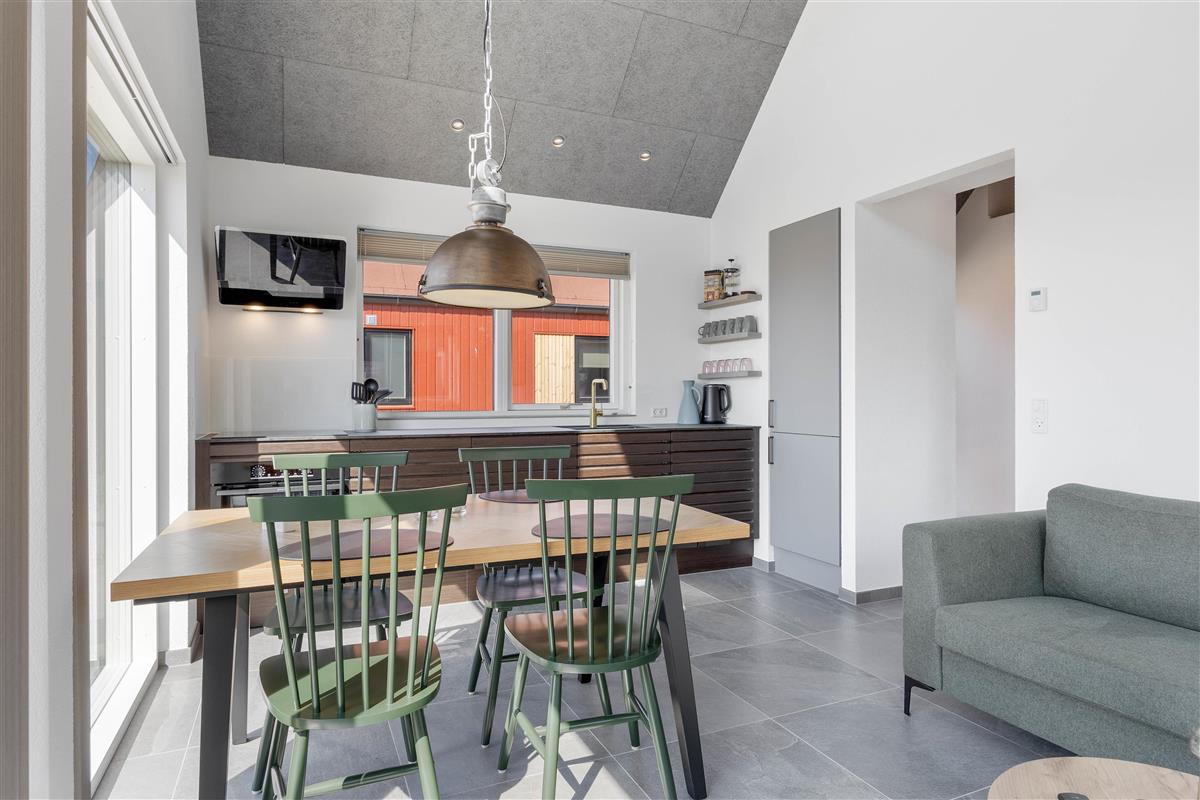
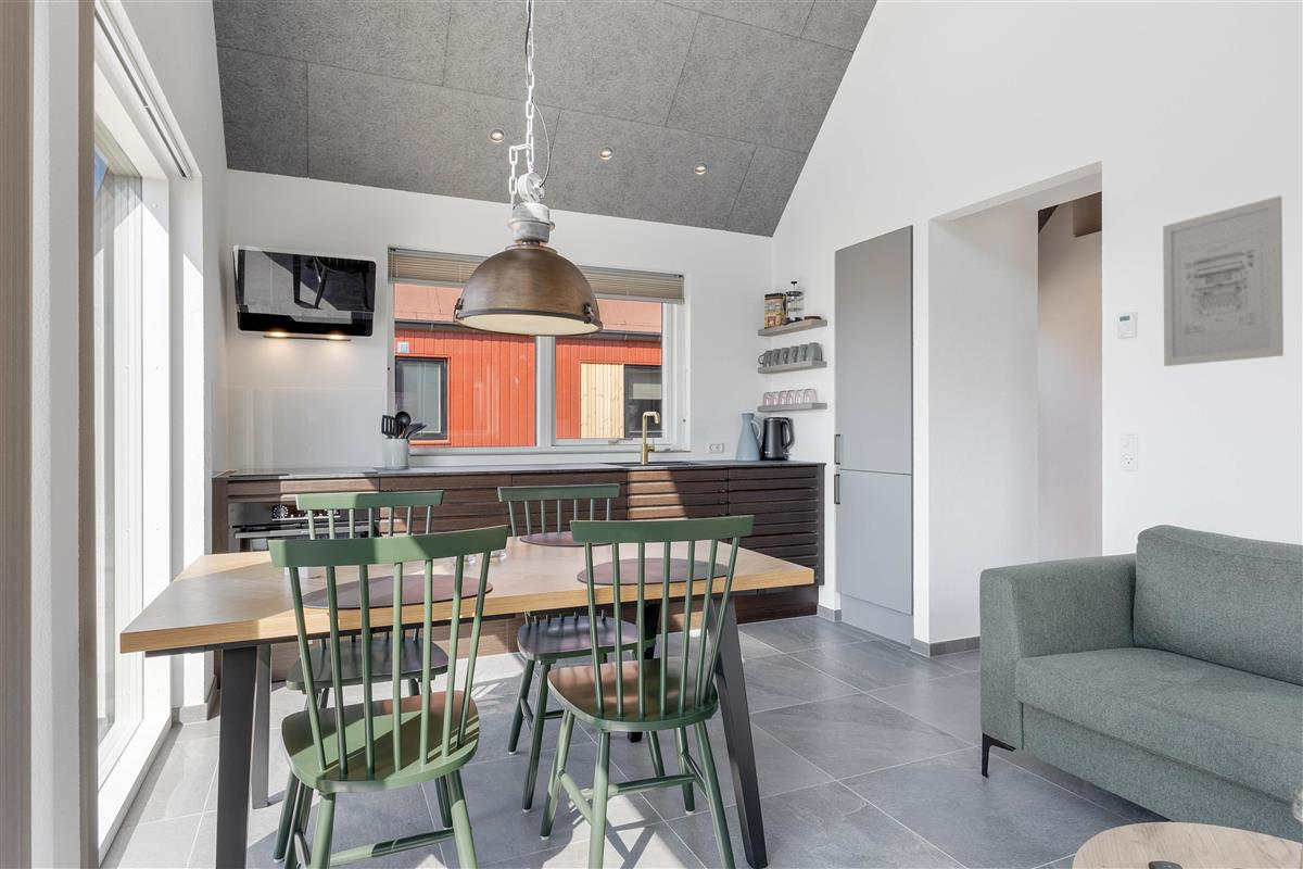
+ wall art (1218, 286)
